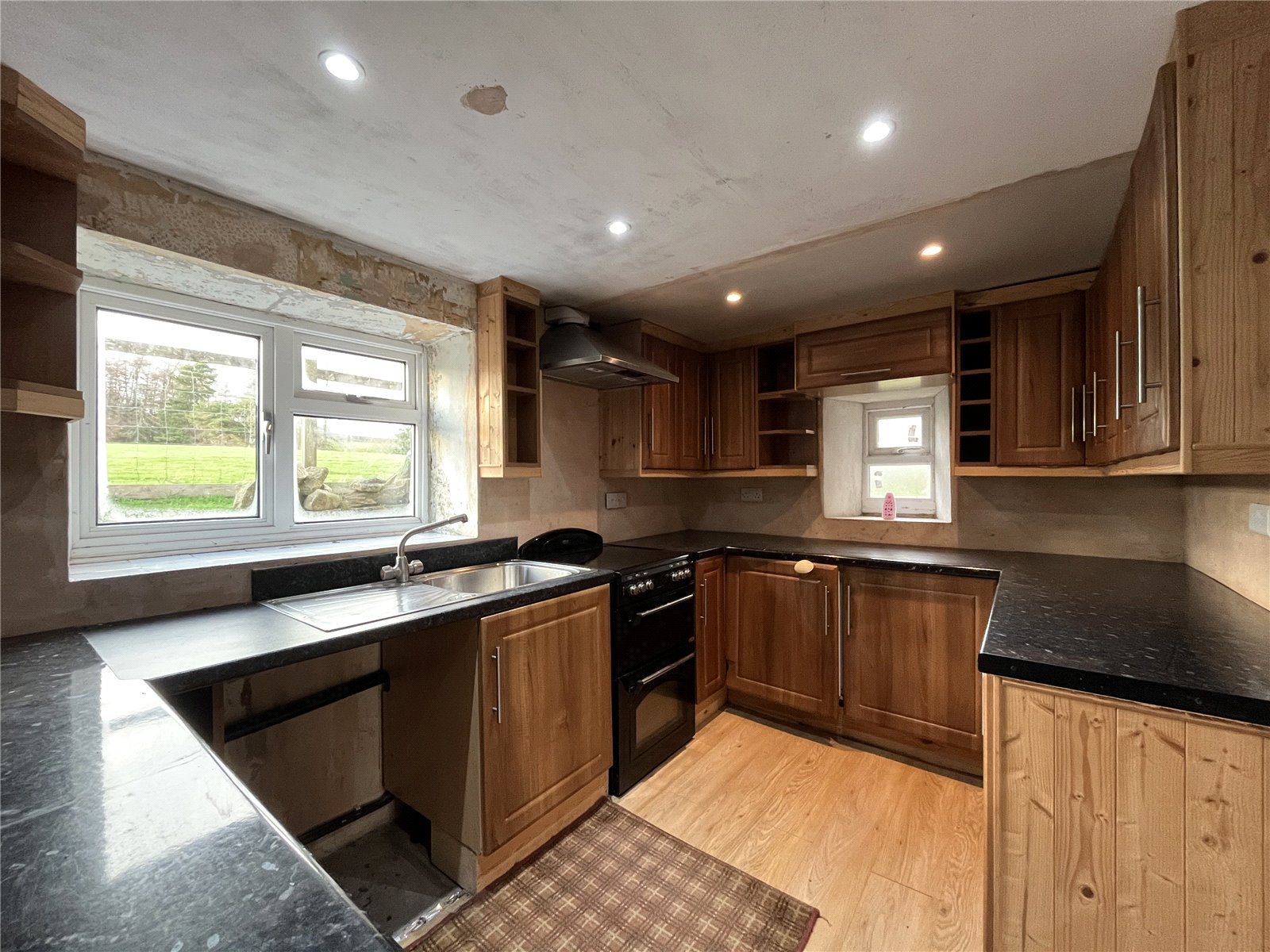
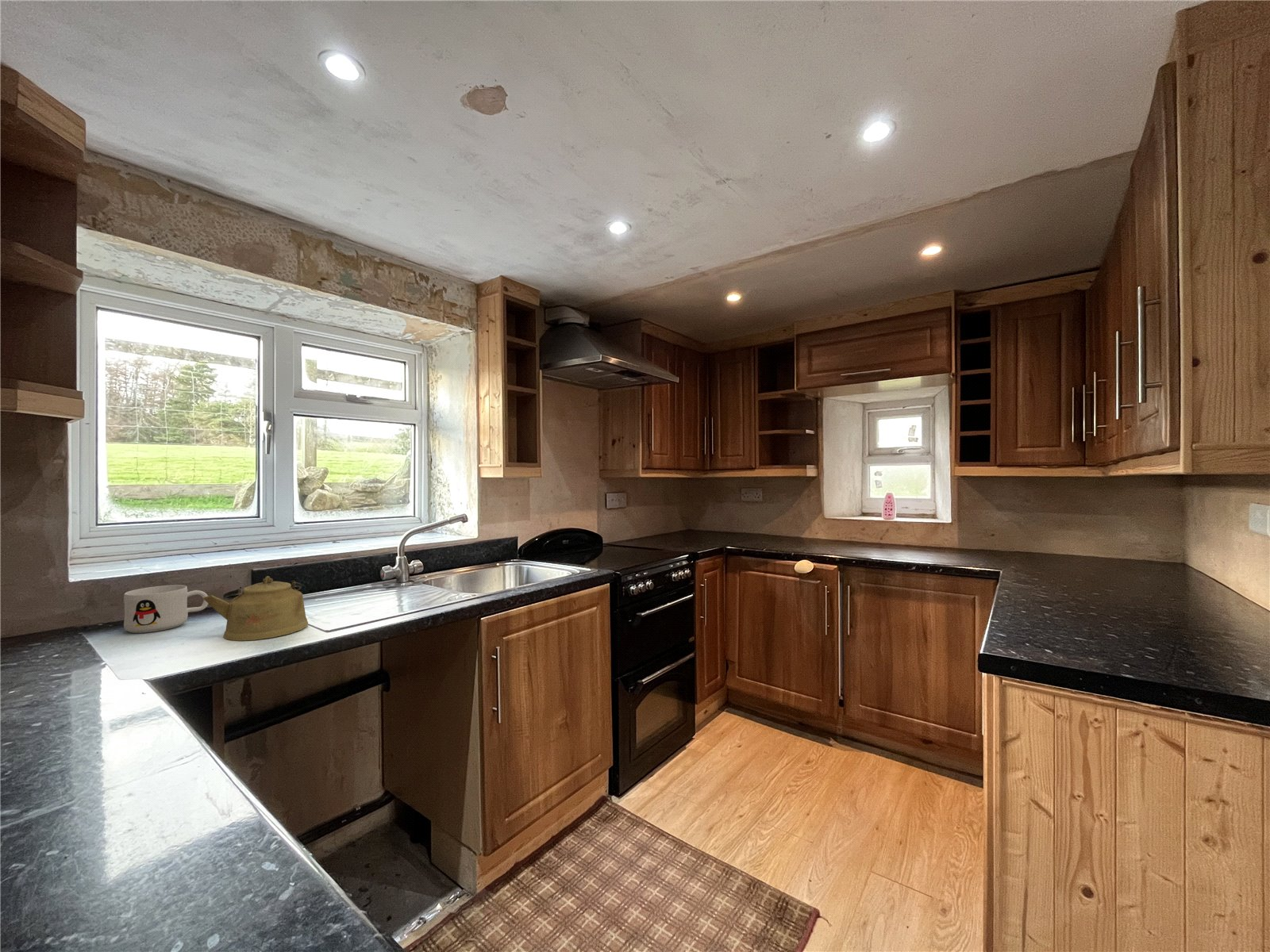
+ kettle (258, 604)
+ mug (168, 606)
